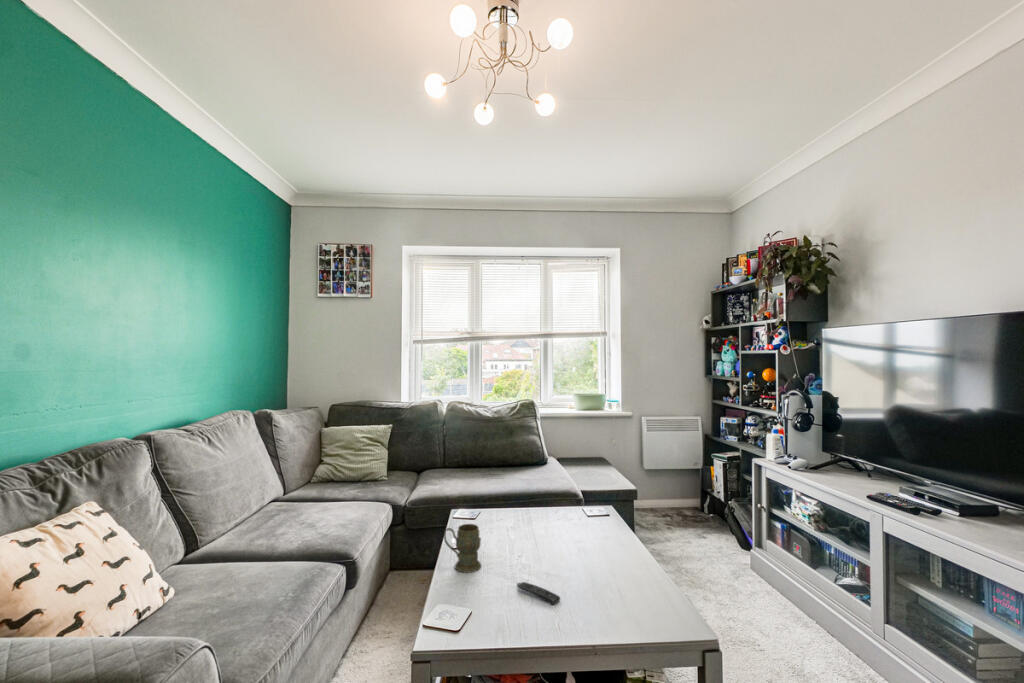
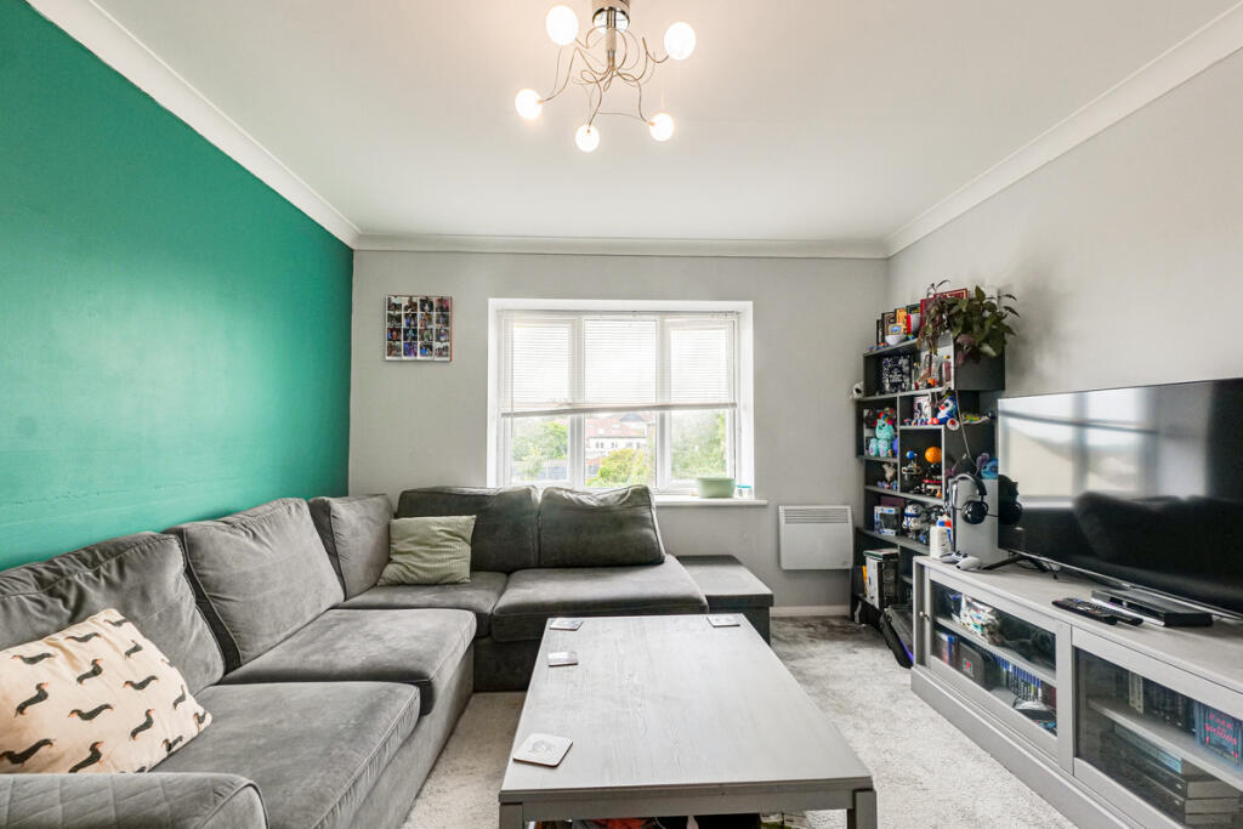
- mug (462, 546)
- remote control (536, 591)
